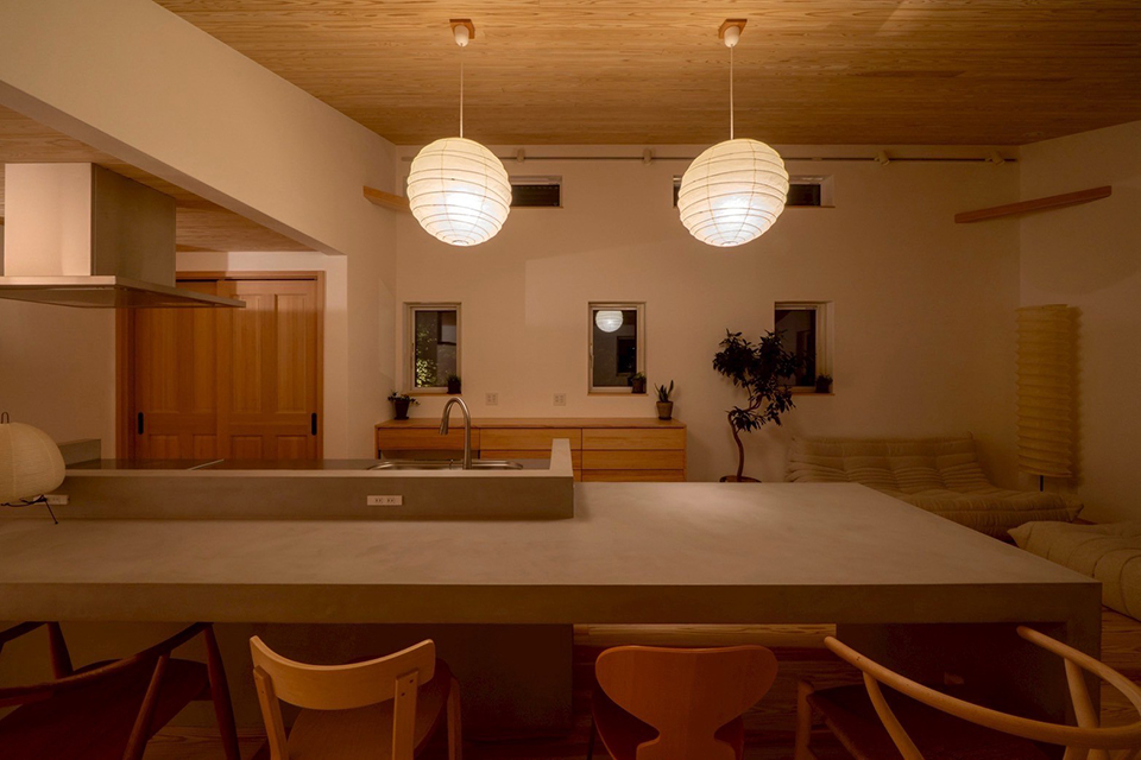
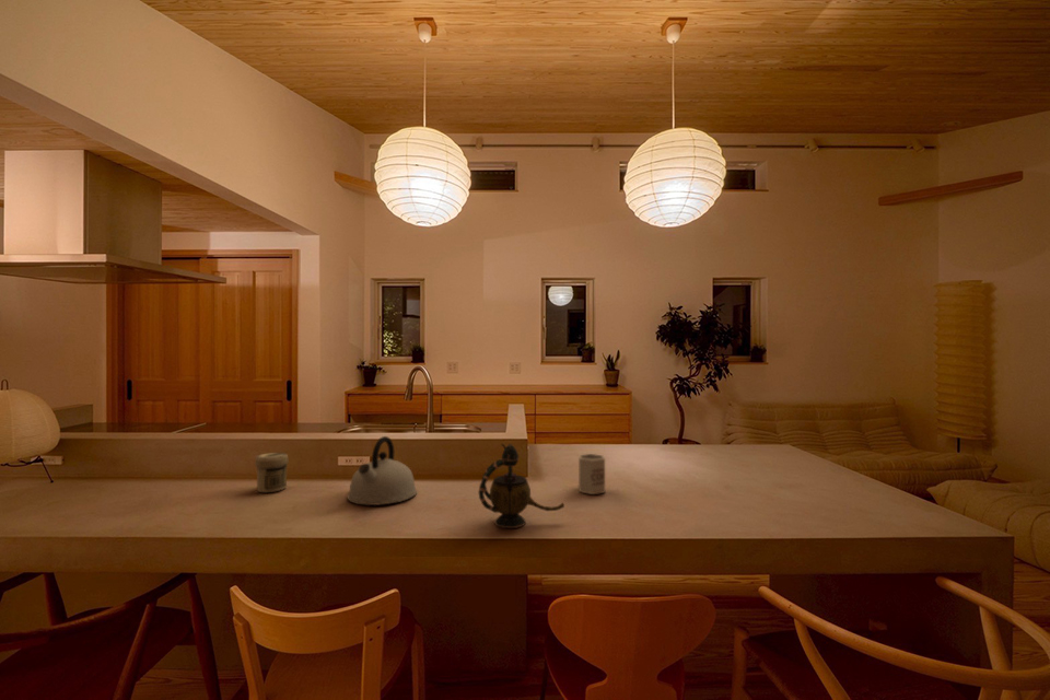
+ jar (271, 471)
+ teapot (522, 482)
+ kettle (381, 466)
+ mug (590, 472)
